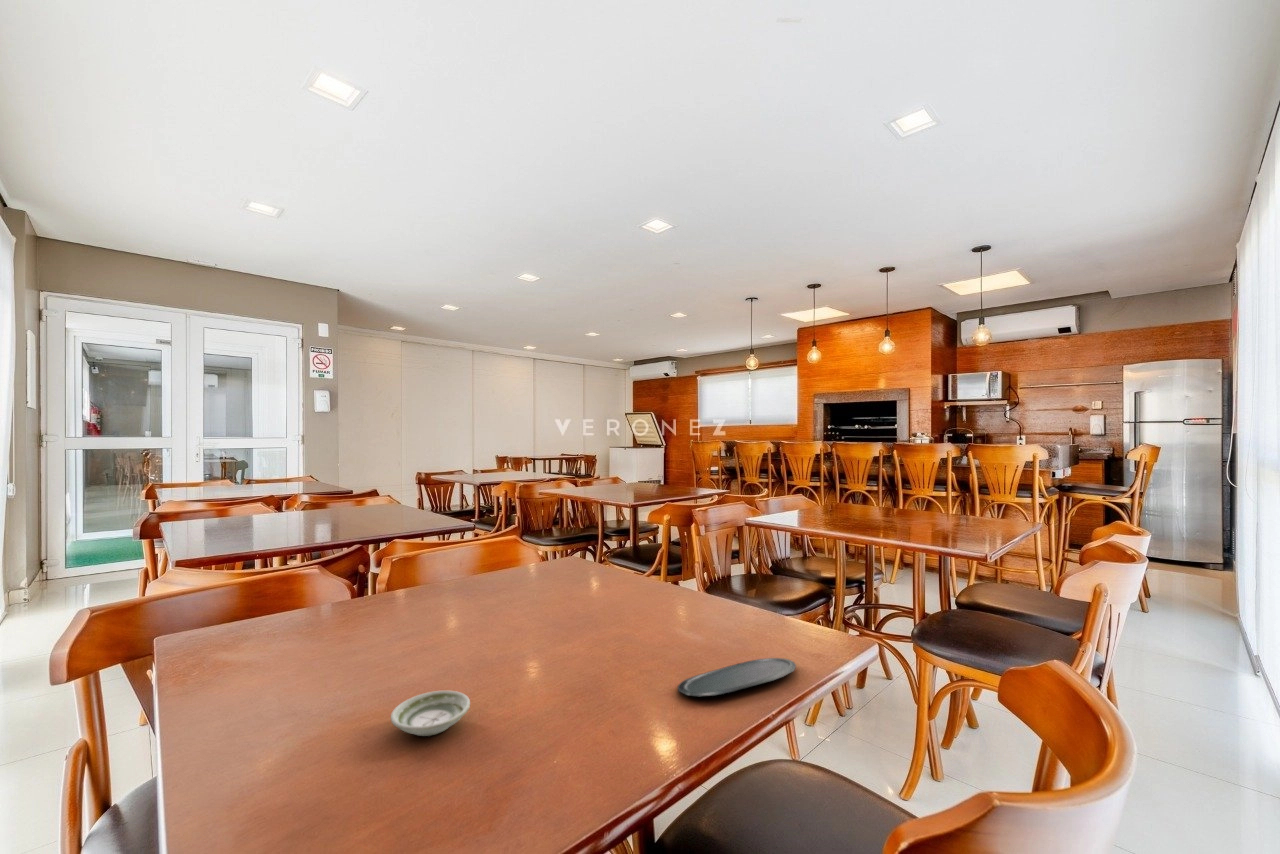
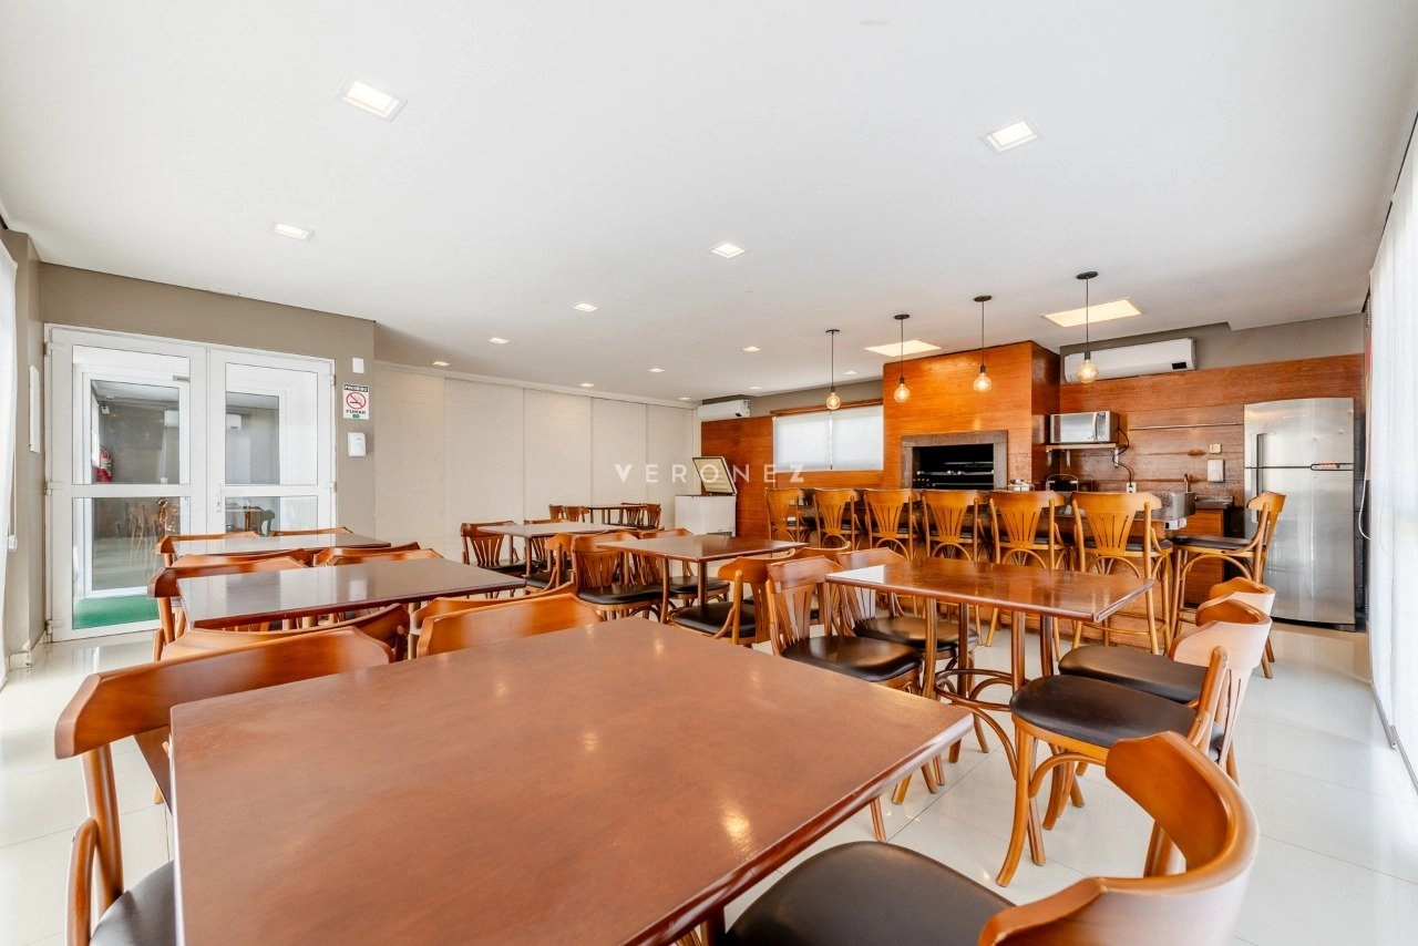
- oval tray (739, 675)
- saucer (431, 716)
